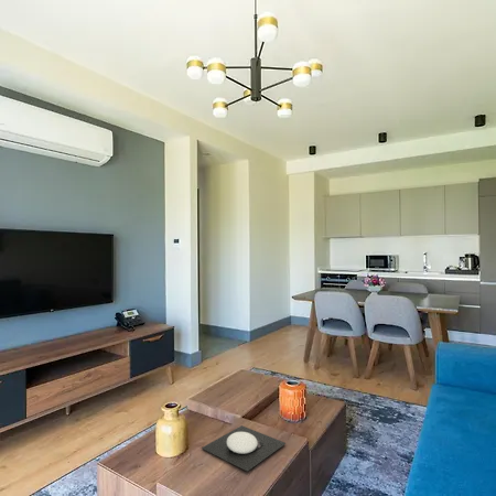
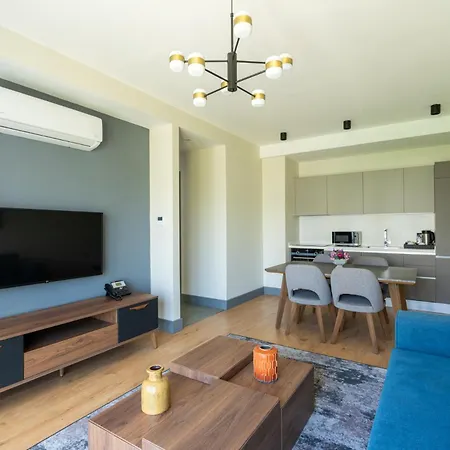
- plate (244, 441)
